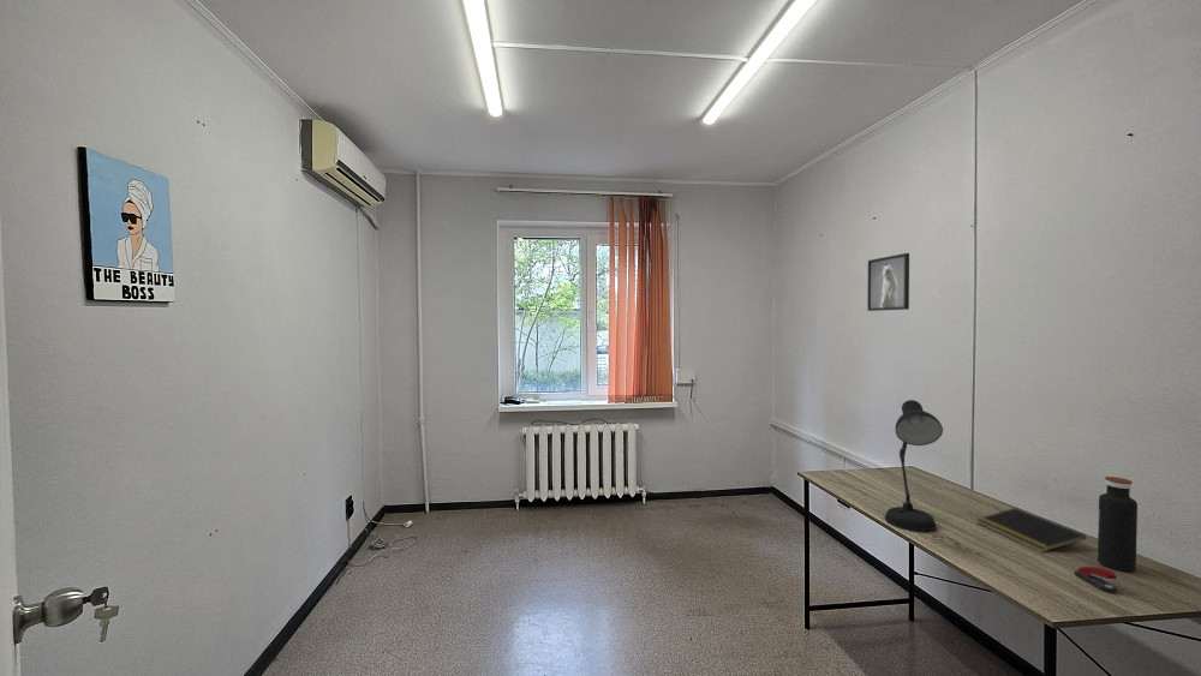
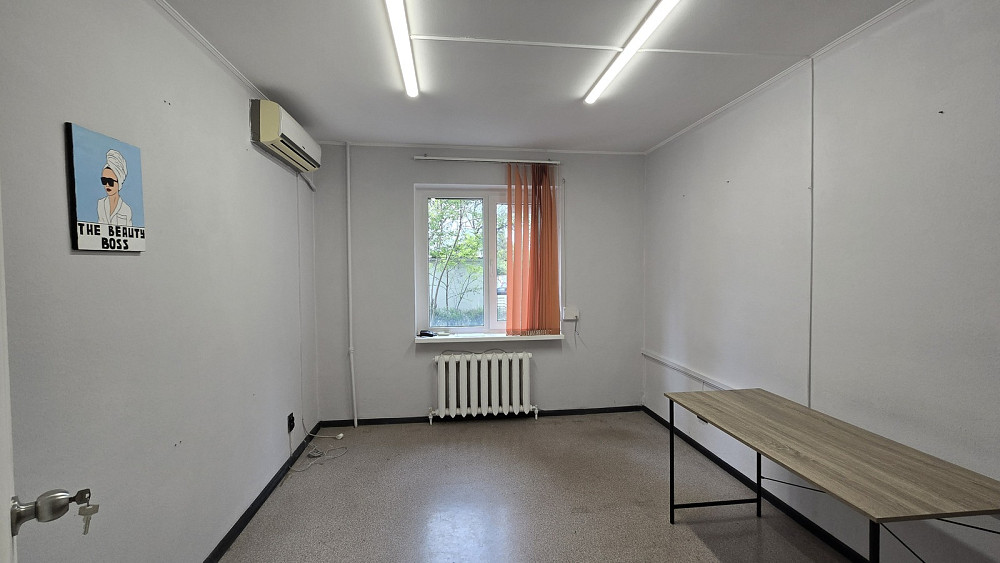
- notepad (1027, 528)
- desk lamp (903, 461)
- water bottle (1117, 522)
- stapler (1097, 574)
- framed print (886, 283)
